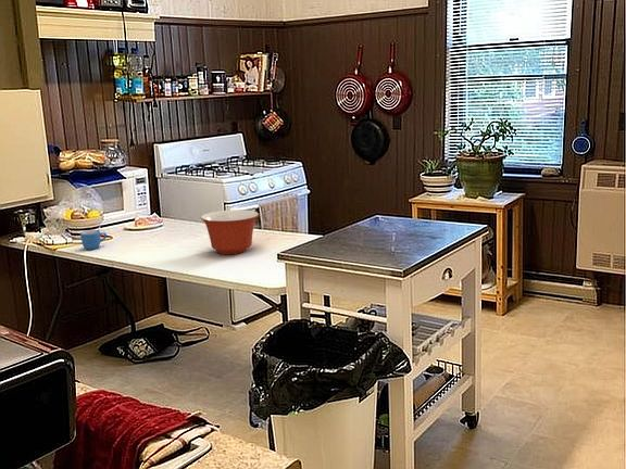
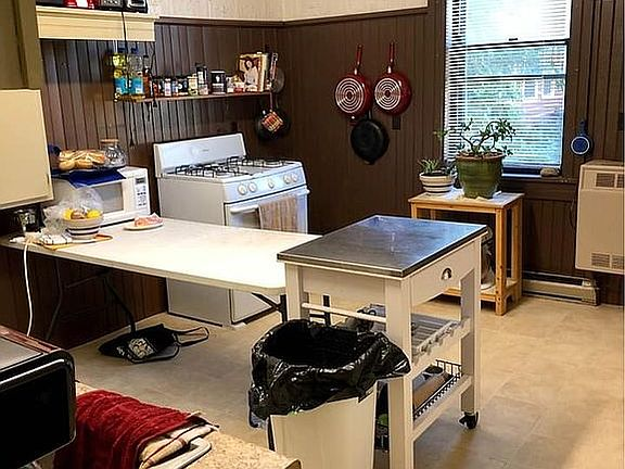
- mixing bowl (230, 232)
- mug (93, 239)
